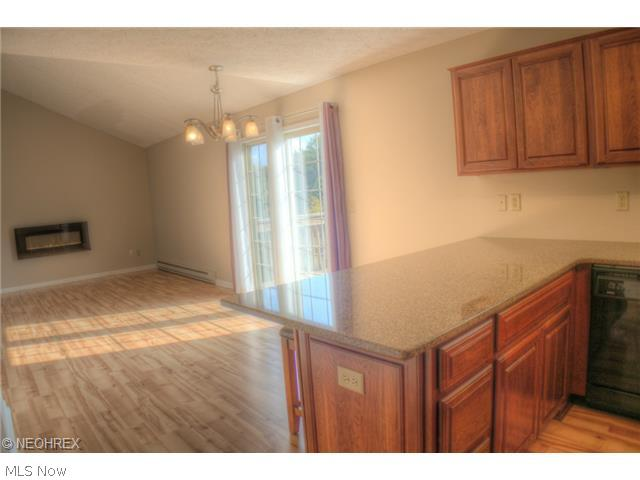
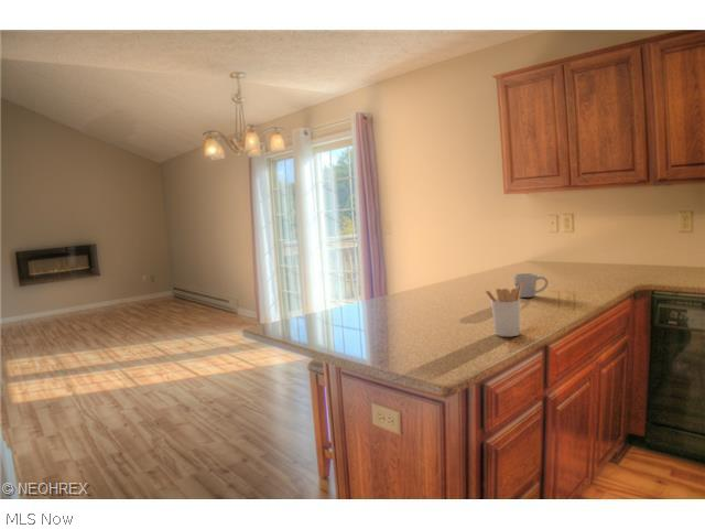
+ mug (531, 284)
+ utensil holder (507, 310)
